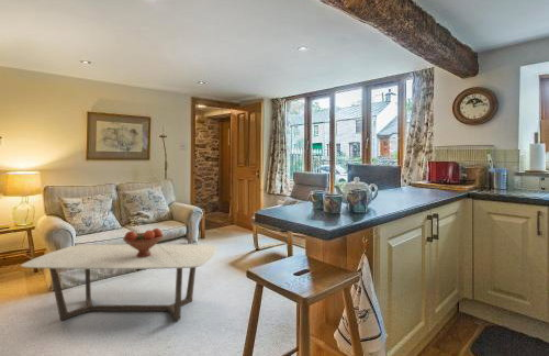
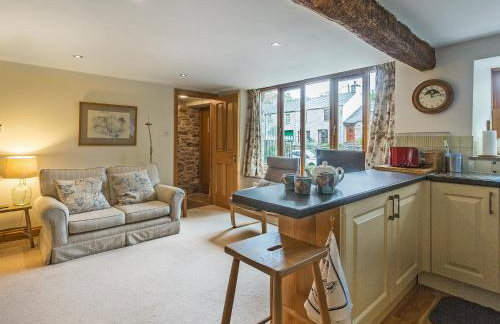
- fruit bowl (143, 242)
- coffee table (130, 268)
